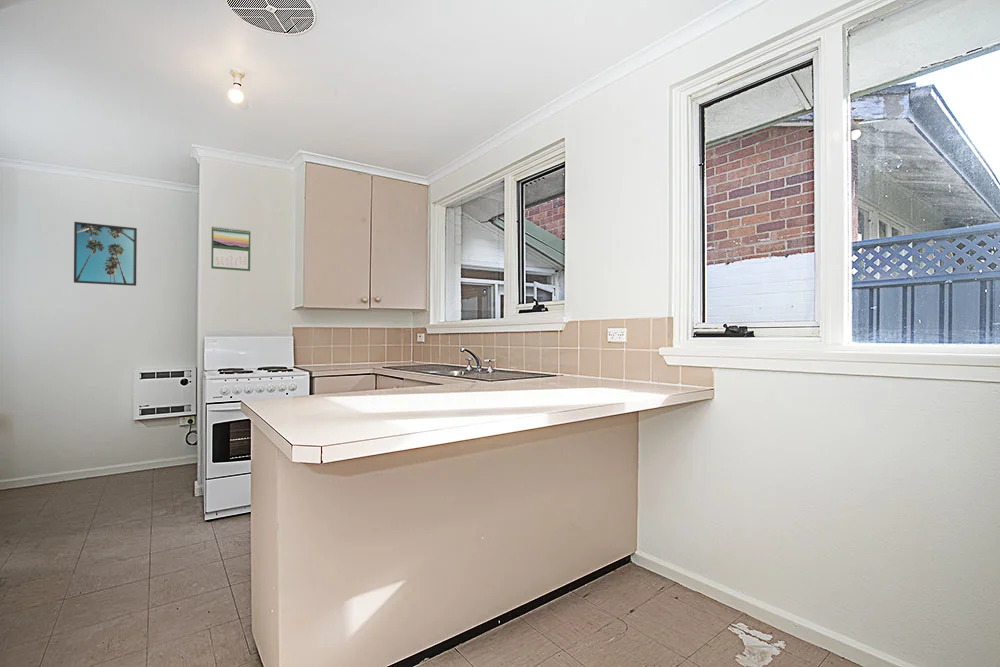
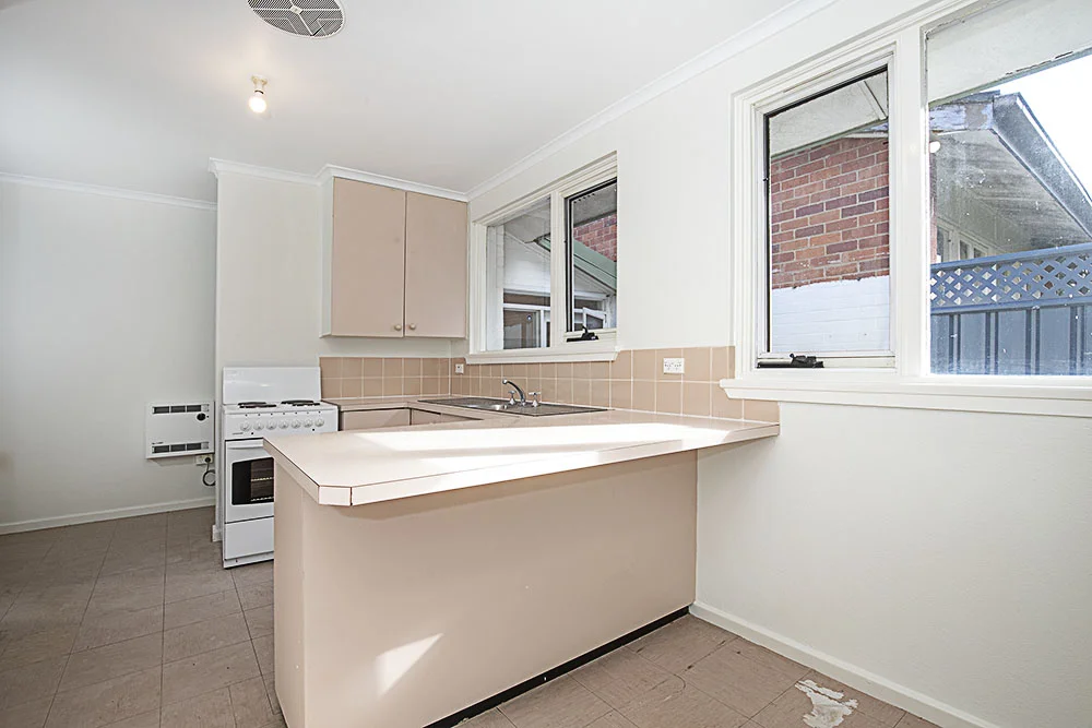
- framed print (106, 254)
- calendar (231, 248)
